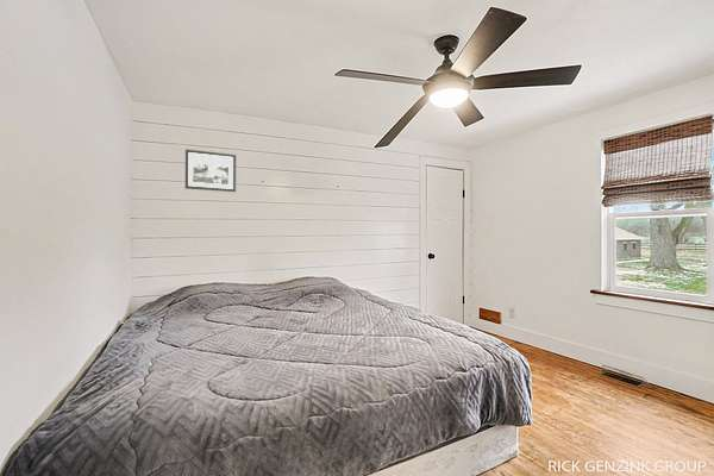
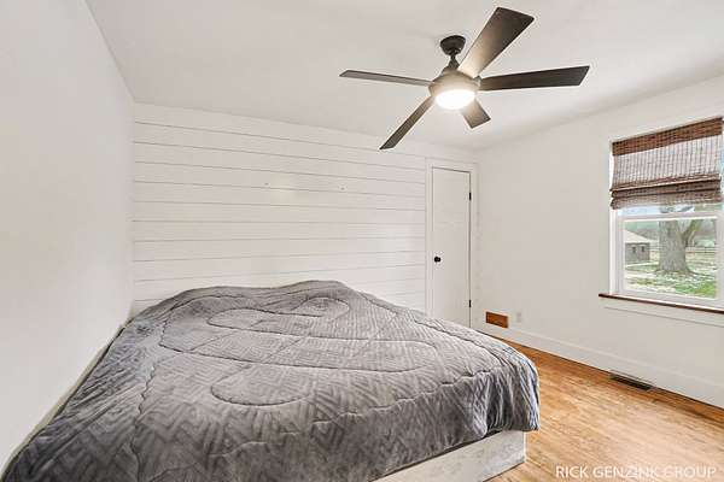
- picture frame (211, 170)
